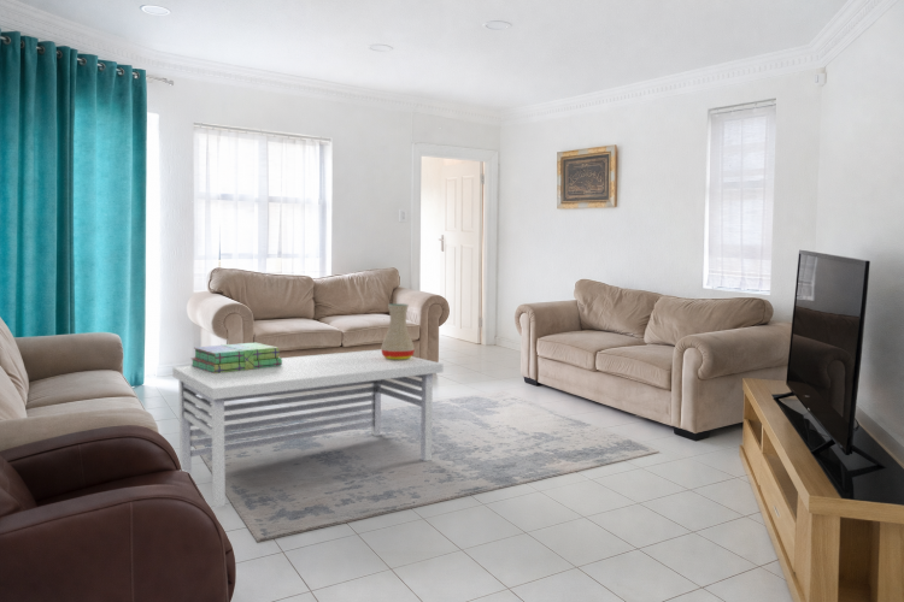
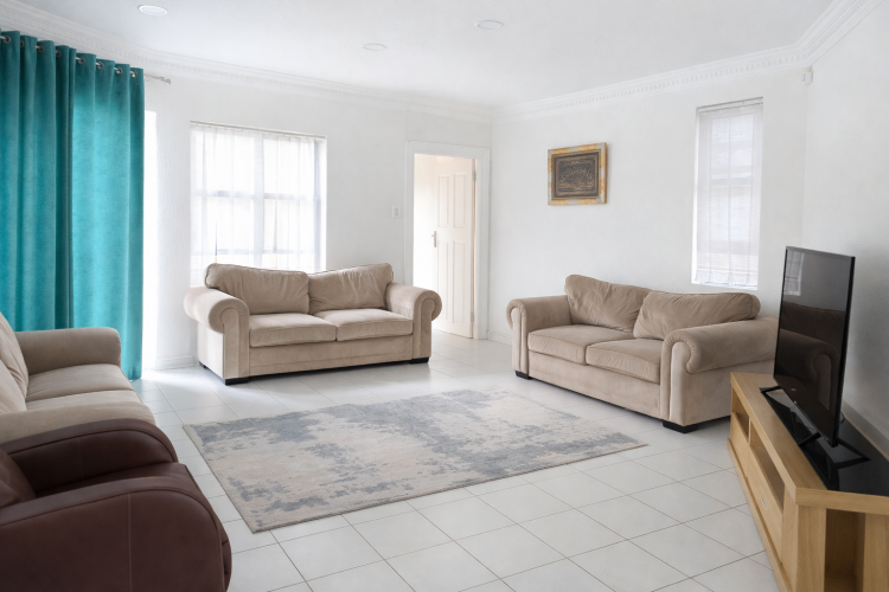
- vase (398, 331)
- stack of books (236, 356)
- coffee table (312, 415)
